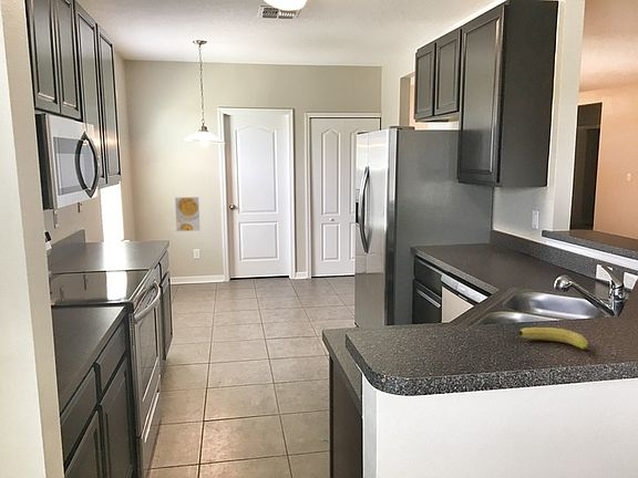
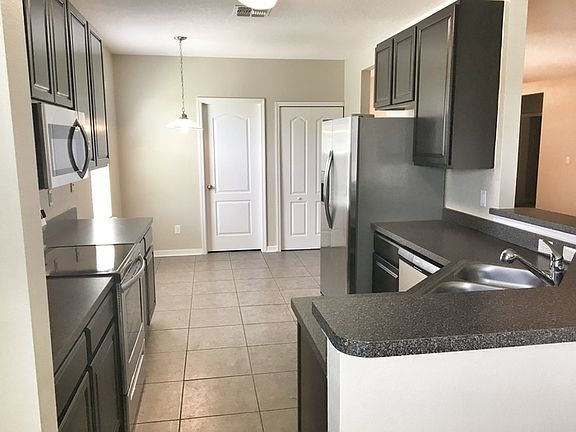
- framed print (187, 214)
- fruit (557, 340)
